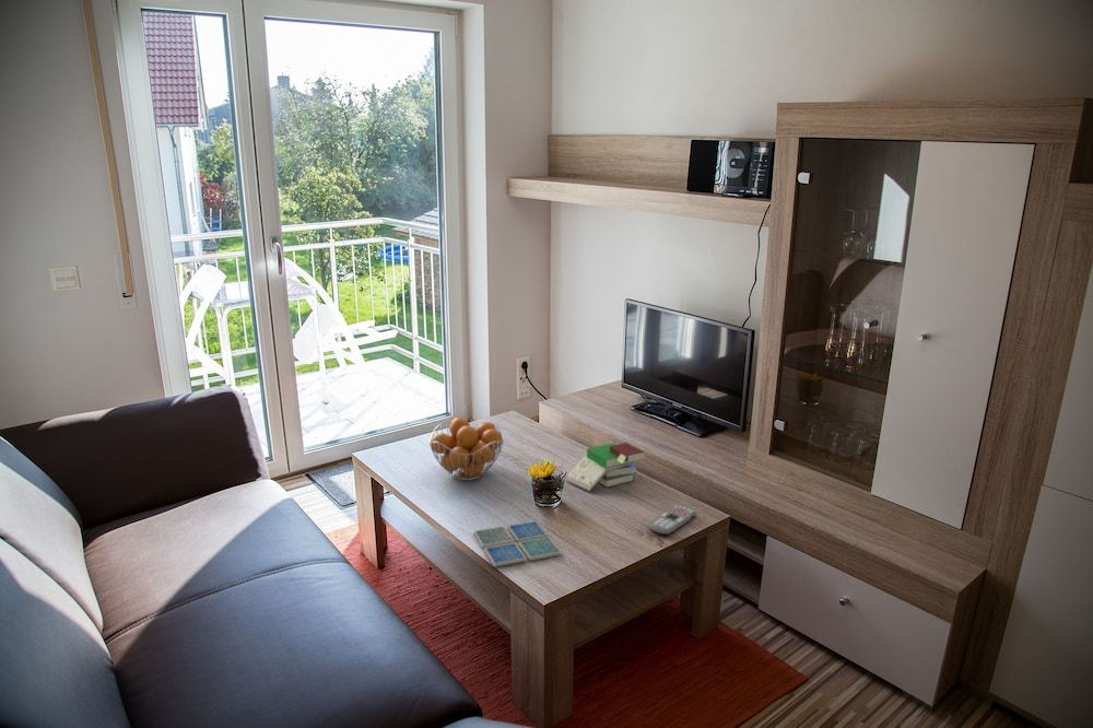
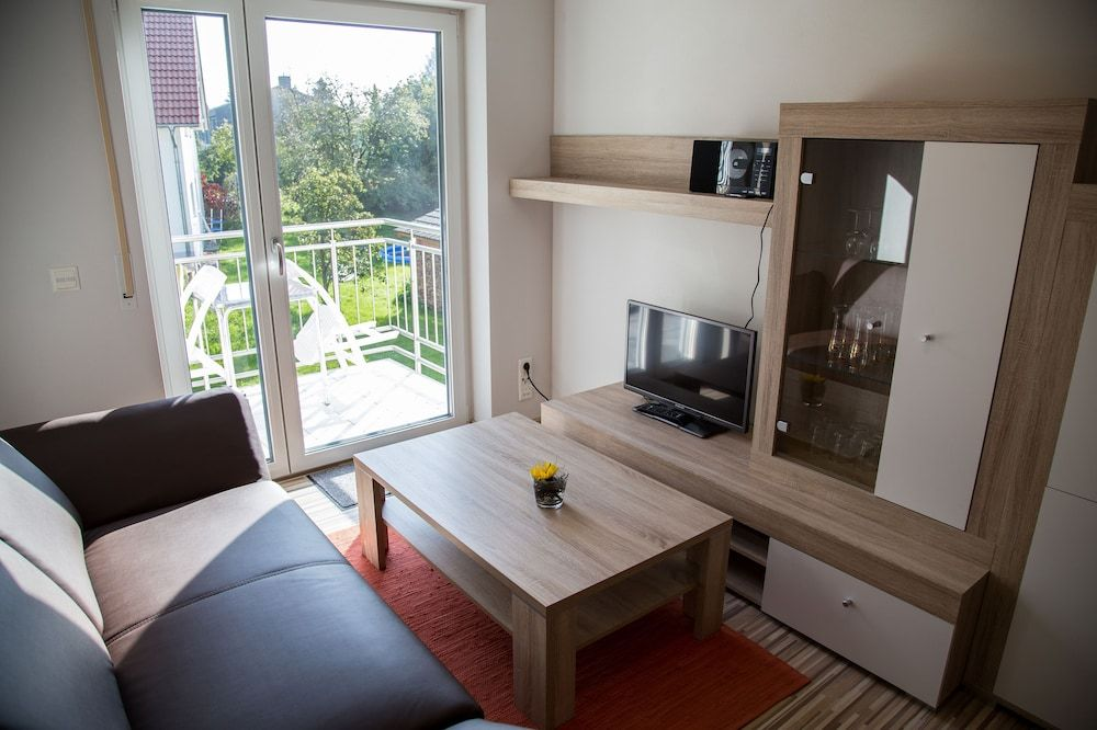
- book (607, 465)
- drink coaster (515, 542)
- remote control (671, 519)
- fruit basket (467, 448)
